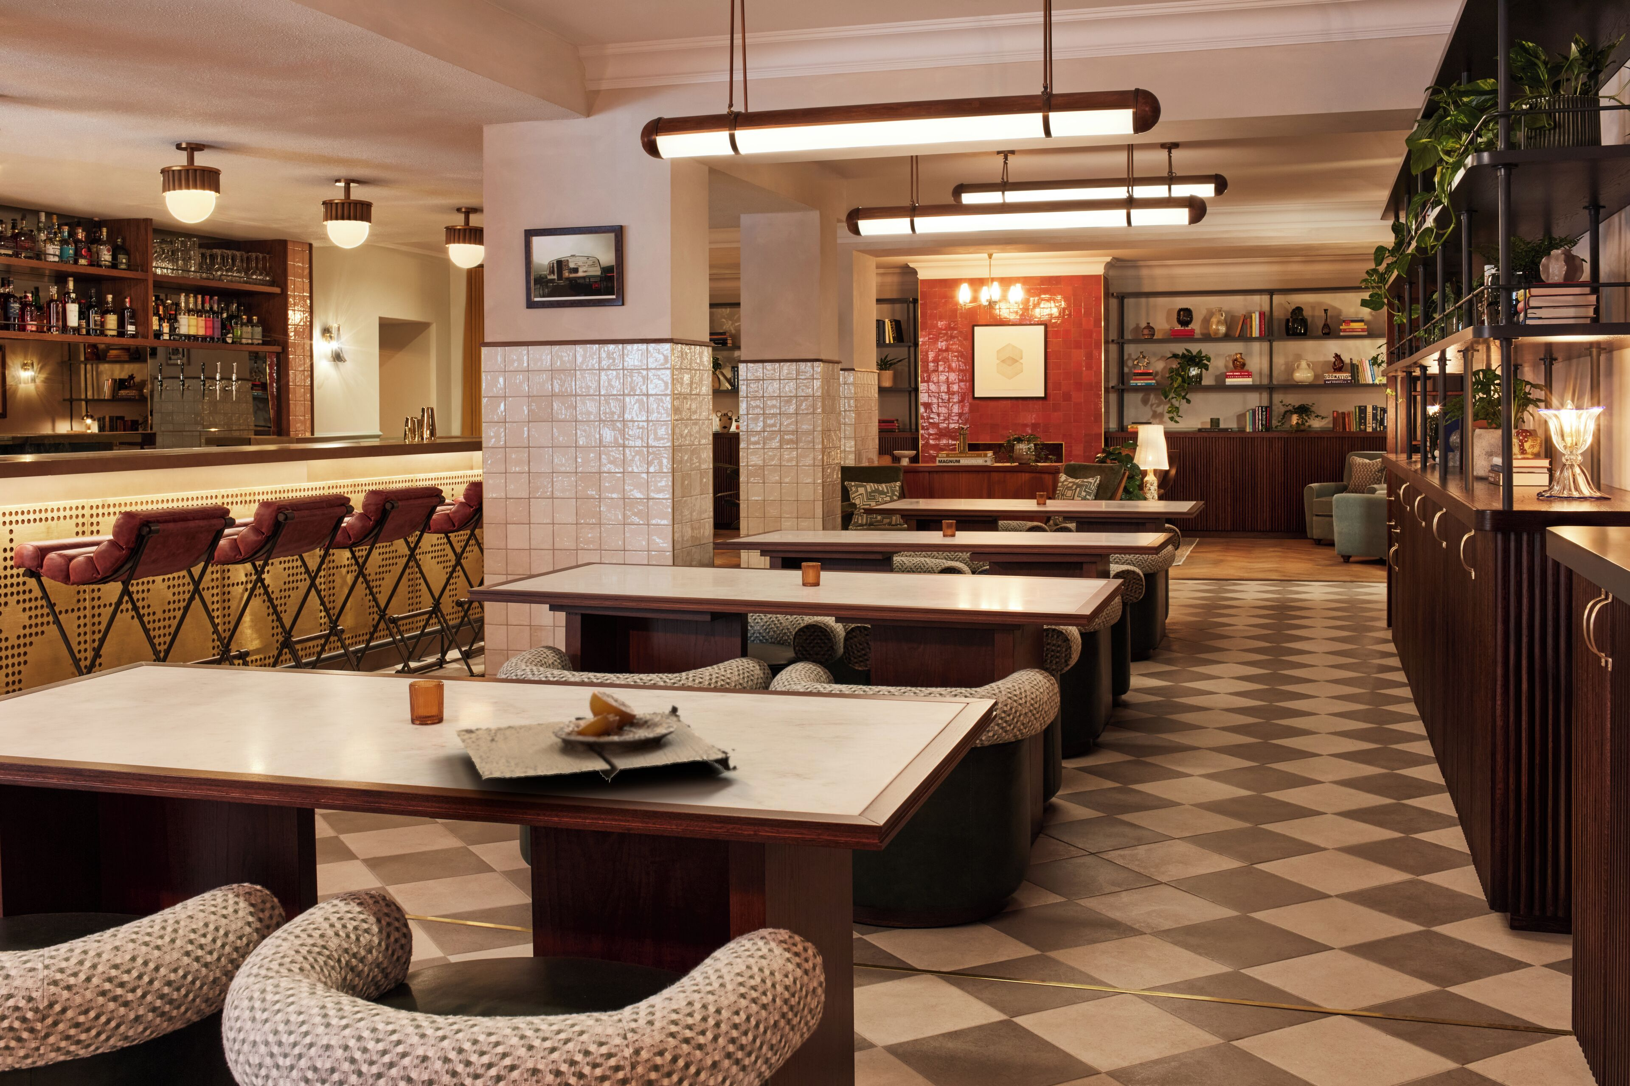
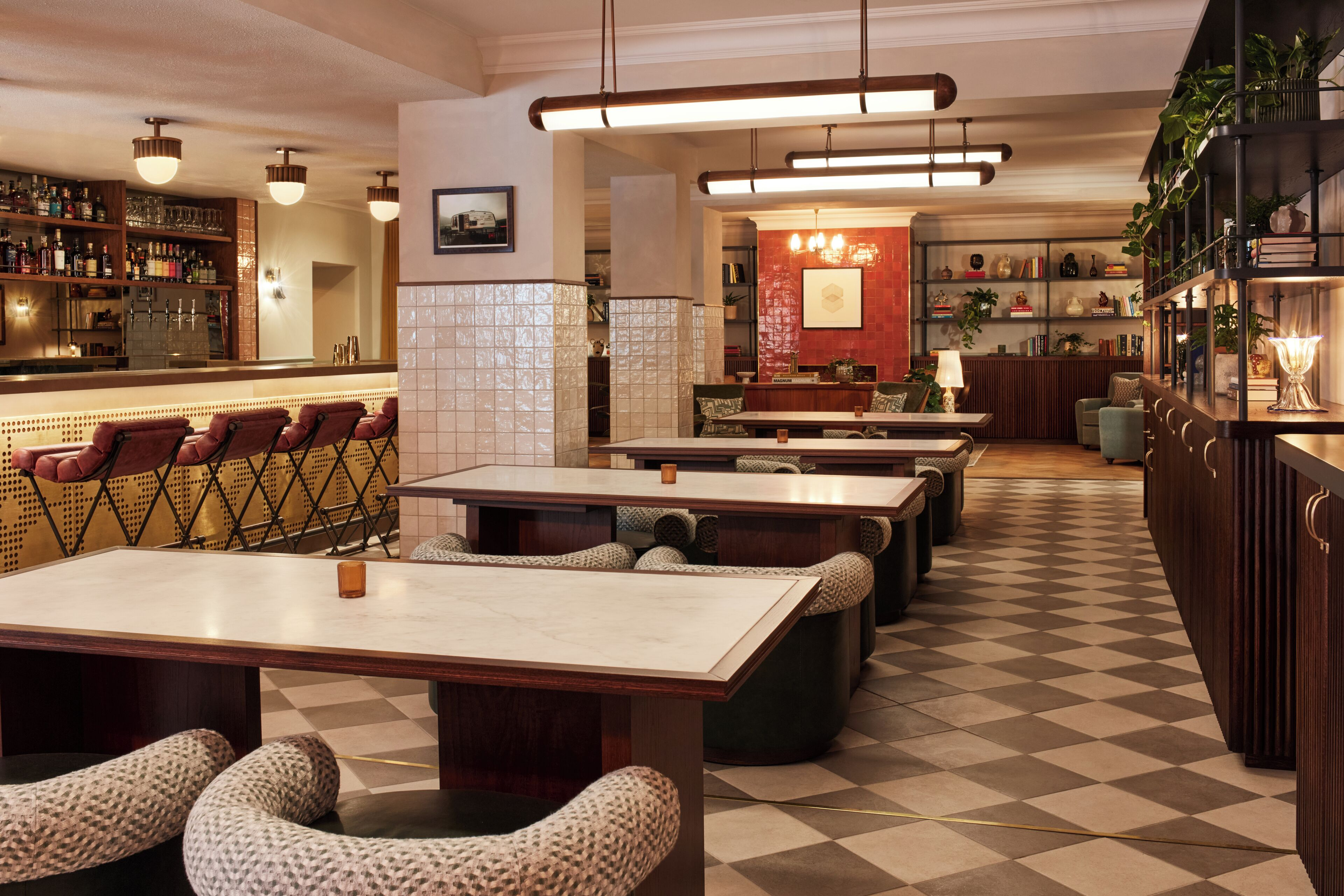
- plate (589, 728)
